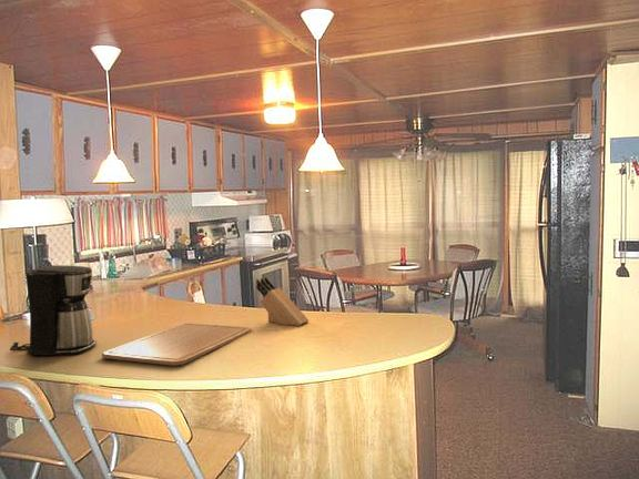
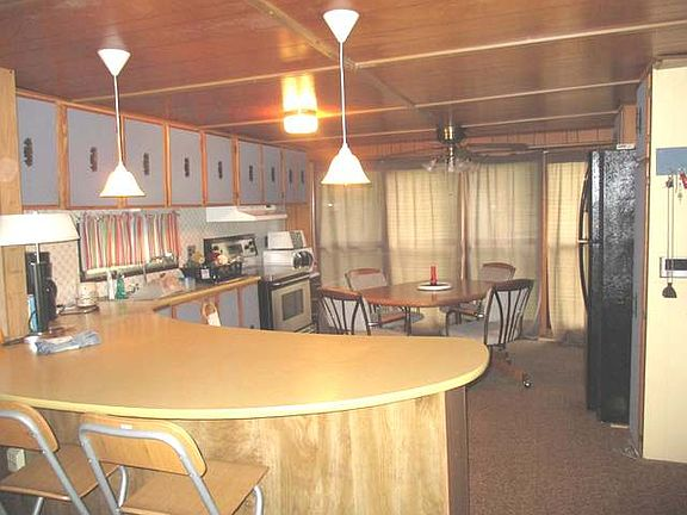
- coffee maker (57, 307)
- knife block (280, 299)
- chopping board (182, 340)
